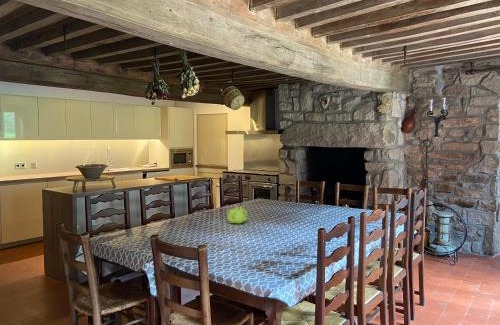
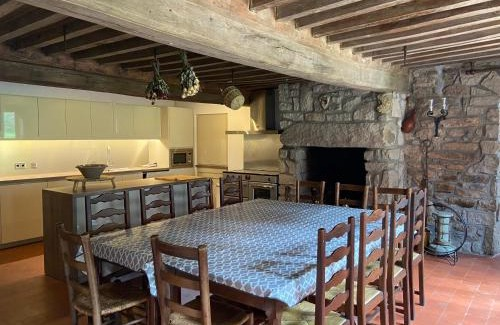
- teapot (237, 214)
